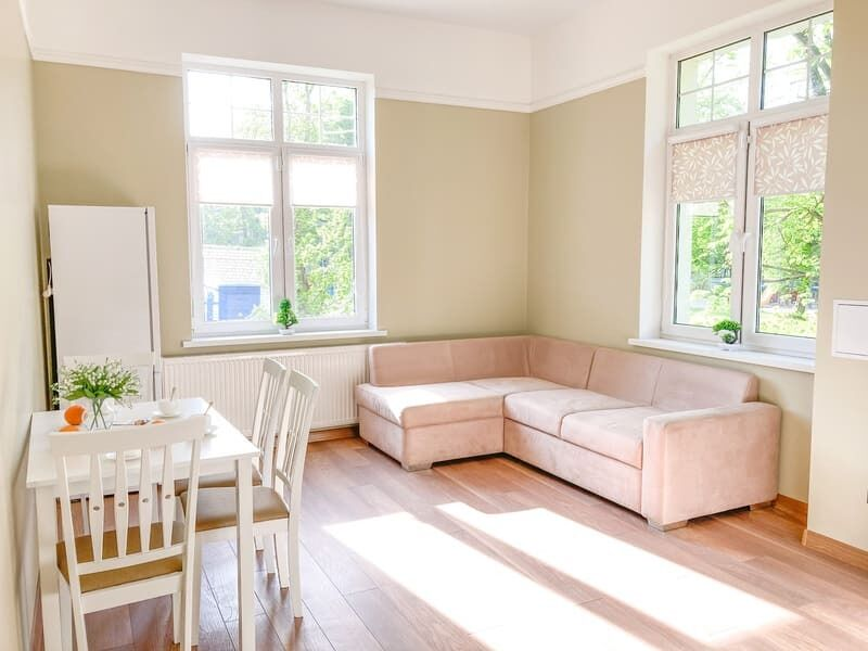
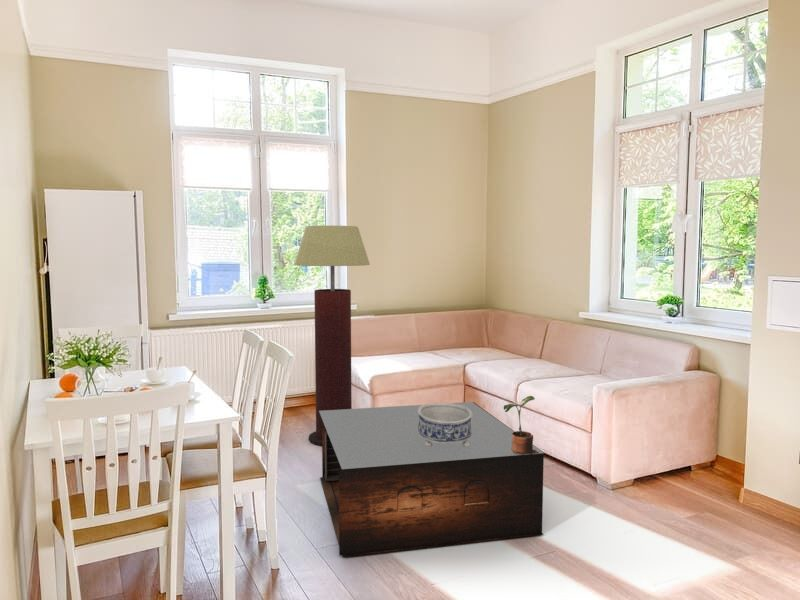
+ floor lamp (333, 334)
+ decorative bowl (444, 424)
+ coffee table (418, 466)
+ potted plant (519, 422)
